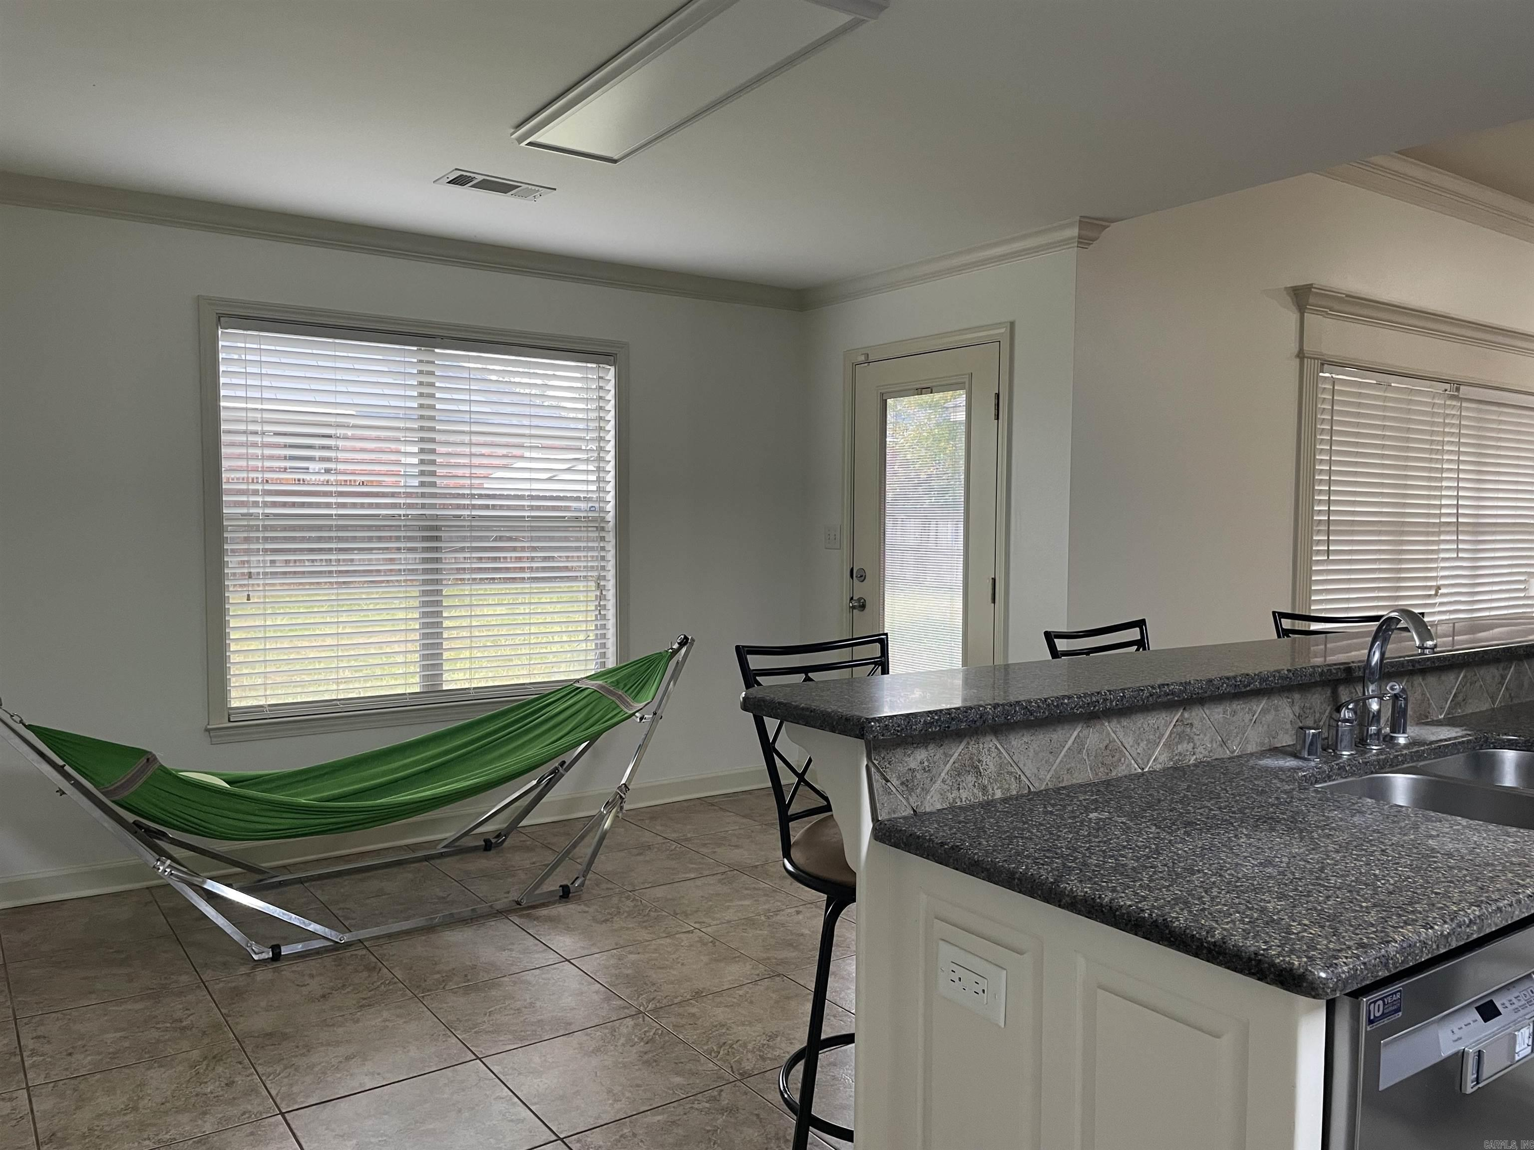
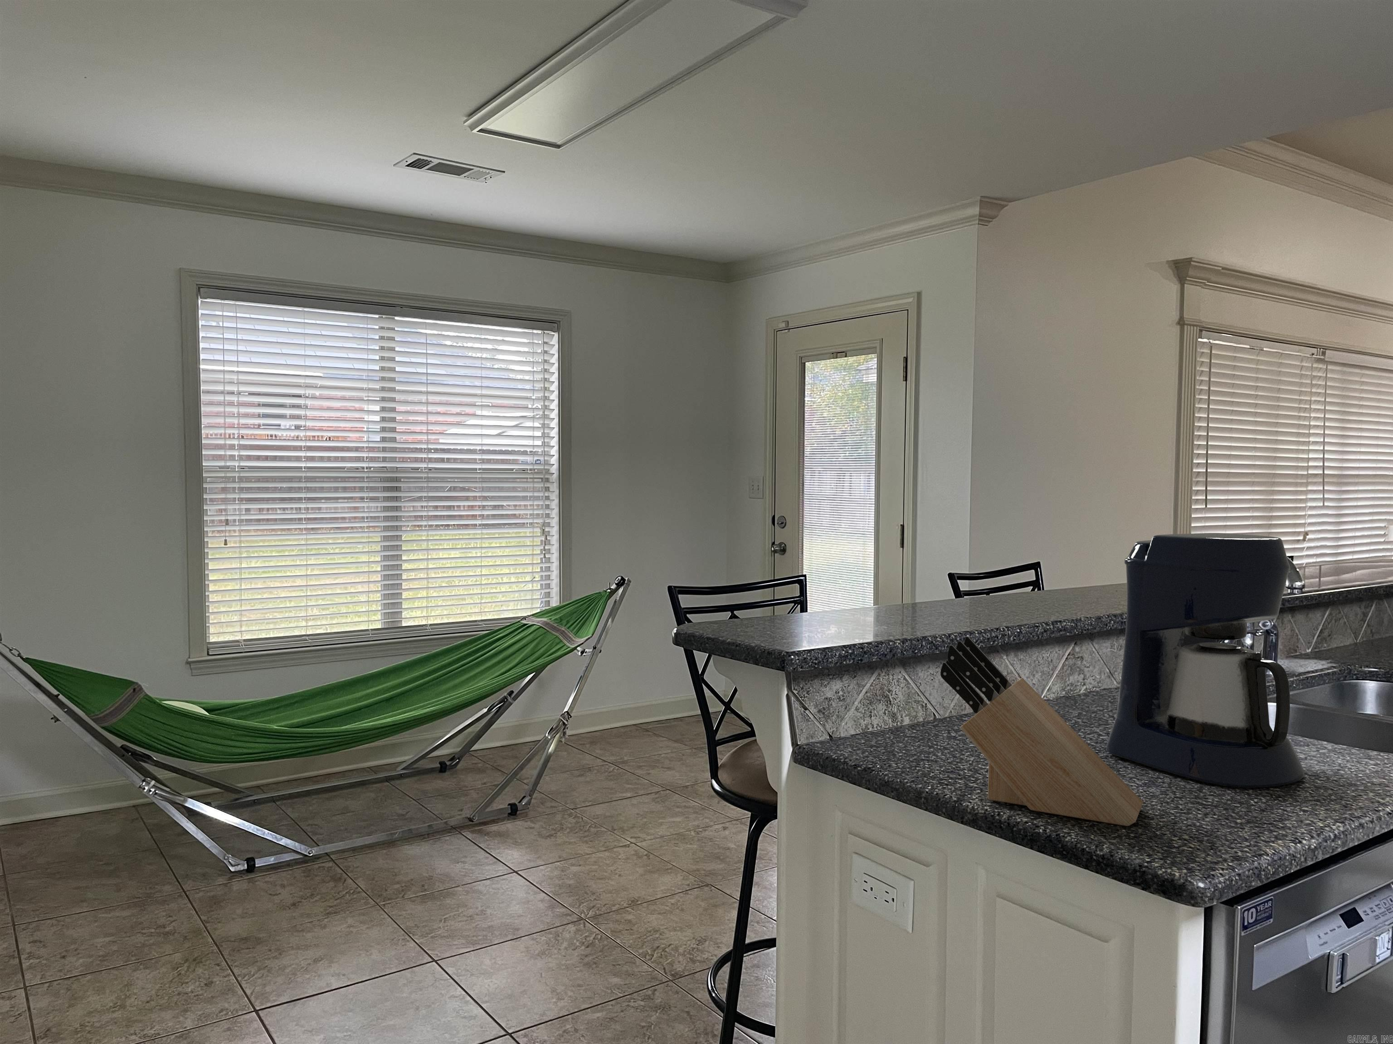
+ knife block (1037, 724)
+ coffee maker (1208, 648)
